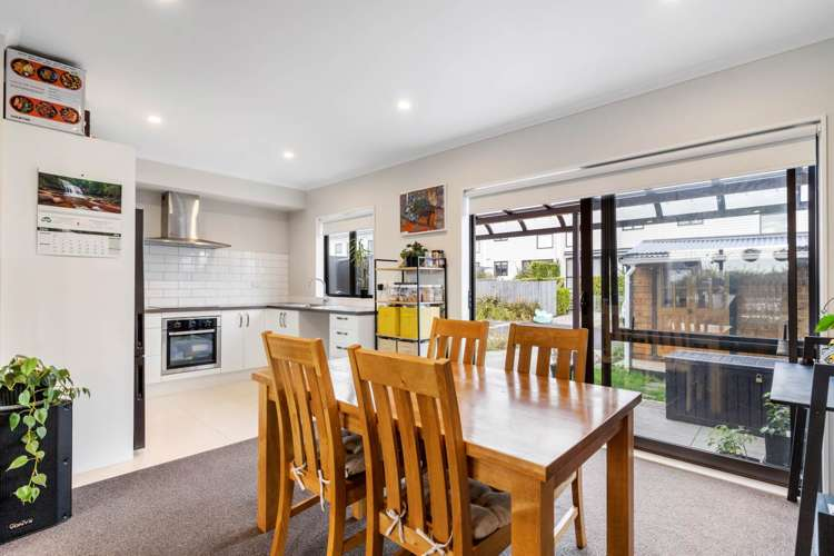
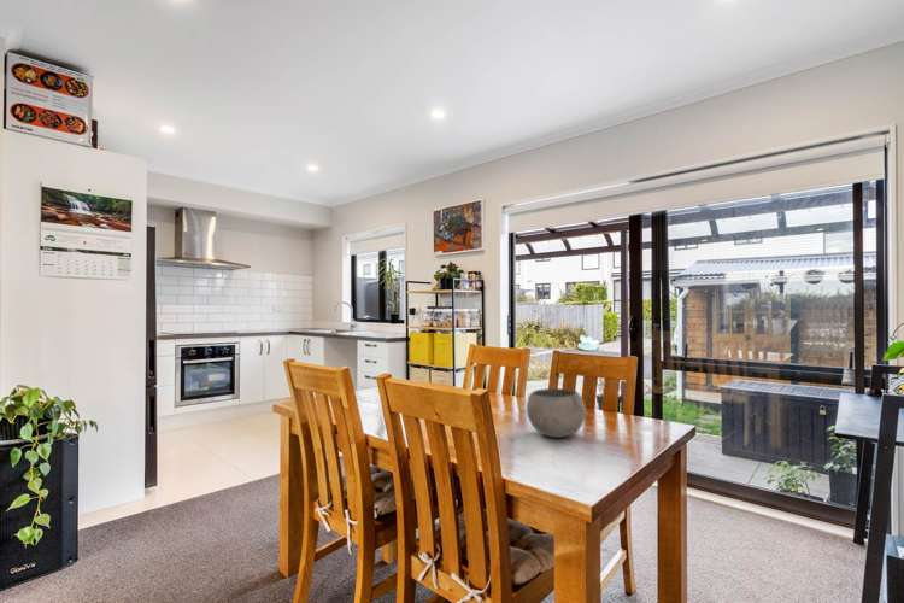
+ bowl (554, 412)
